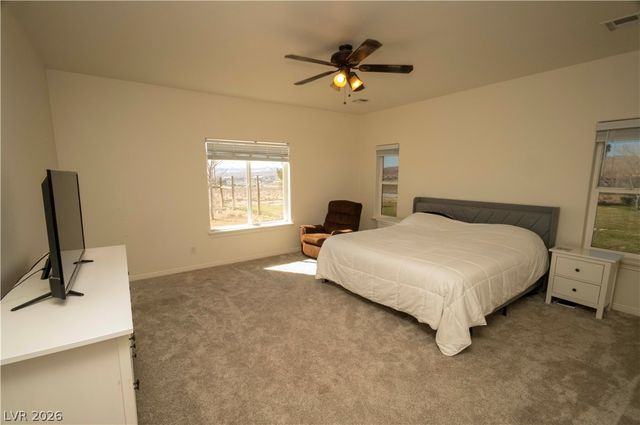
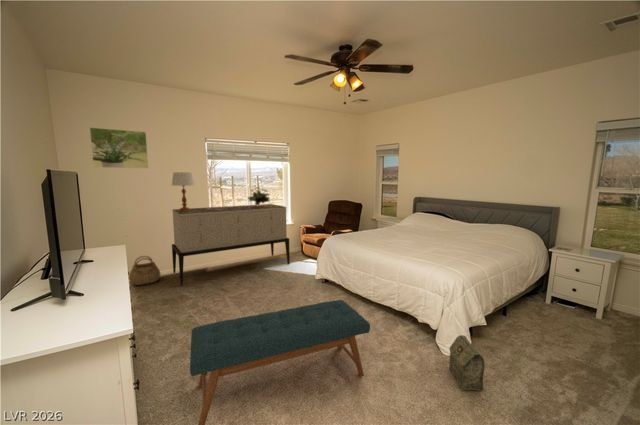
+ bag (465, 361)
+ flowering plant (259, 196)
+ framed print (120, 149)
+ table lamp (183, 191)
+ basket (144, 269)
+ sideboard (233, 238)
+ bench (283, 350)
